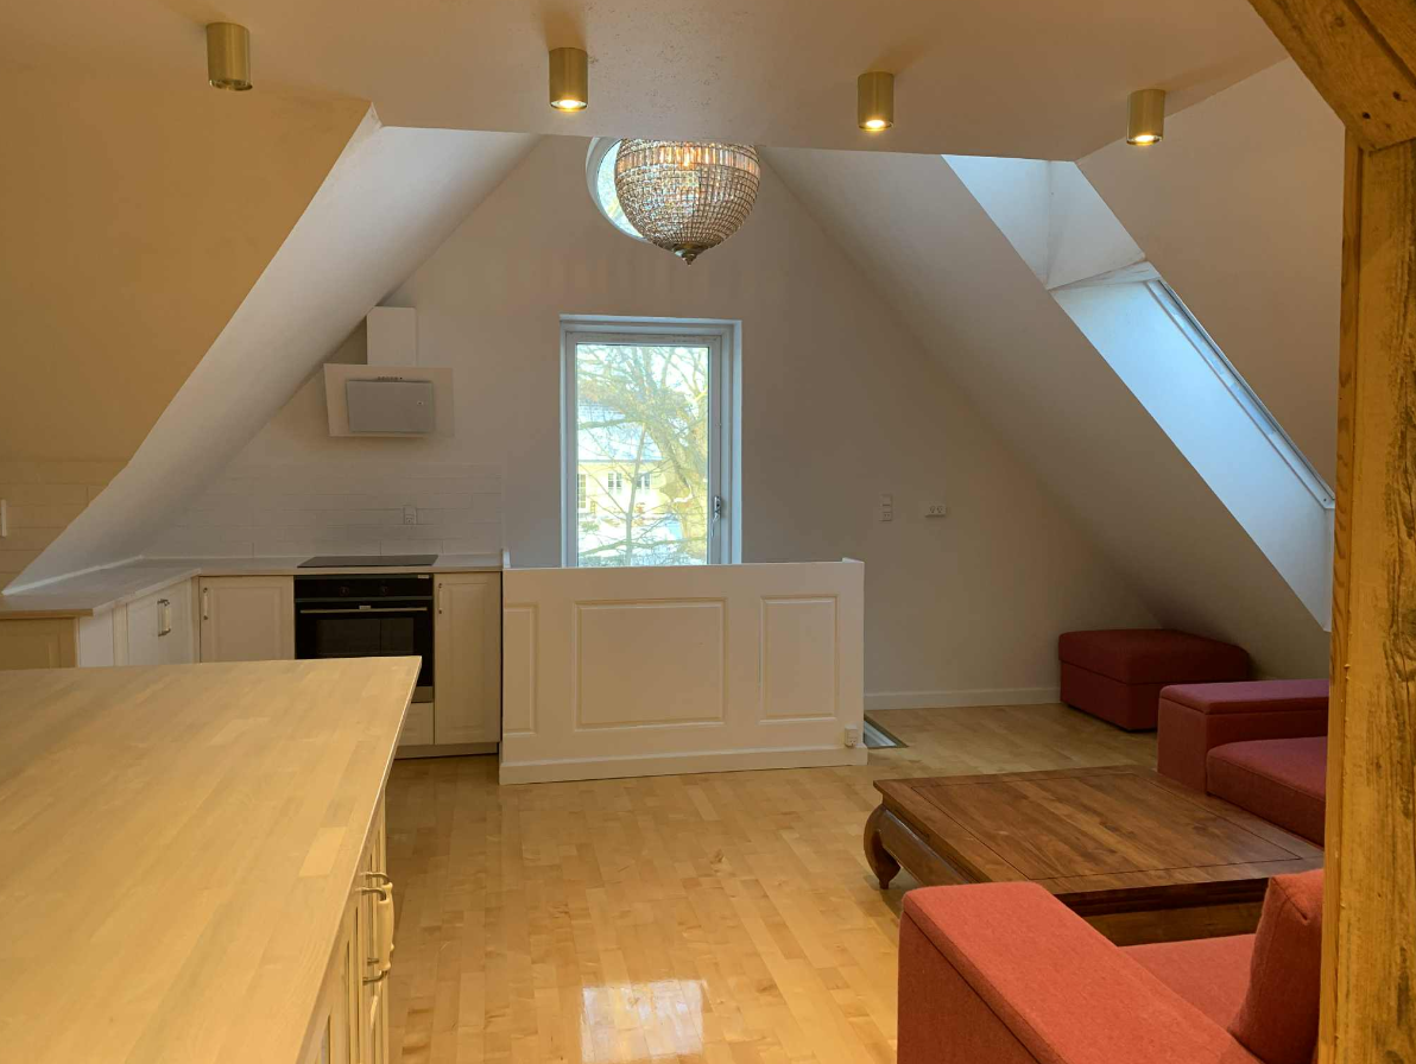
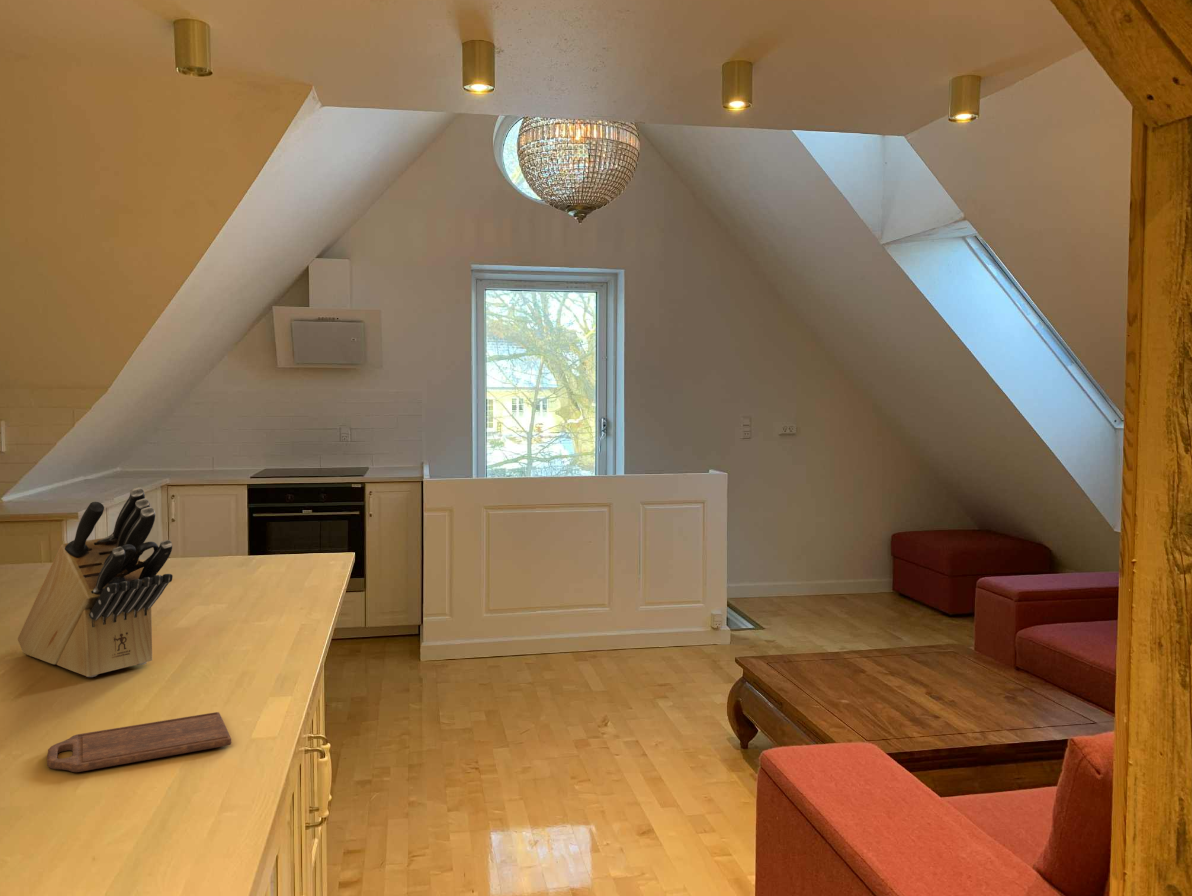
+ knife block (93, 575)
+ cutting board (140, 741)
